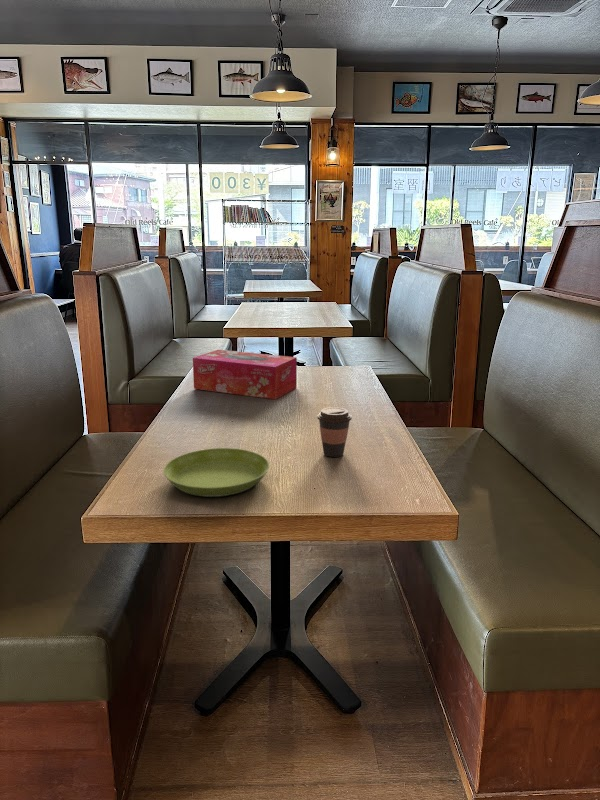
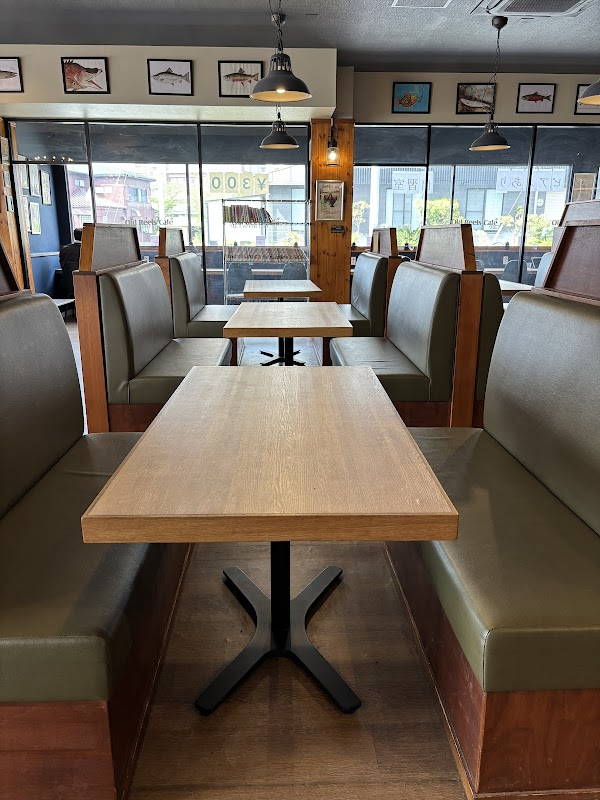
- saucer (217, 473)
- tissue box (245, 373)
- coffee cup (334, 432)
